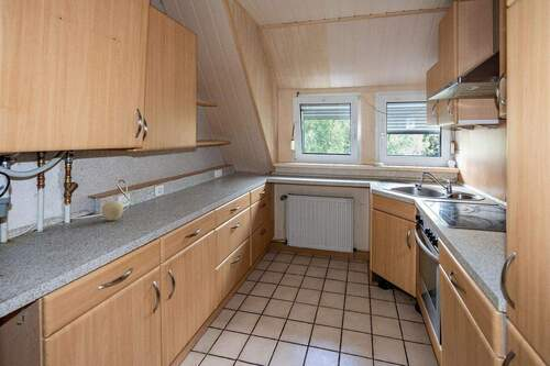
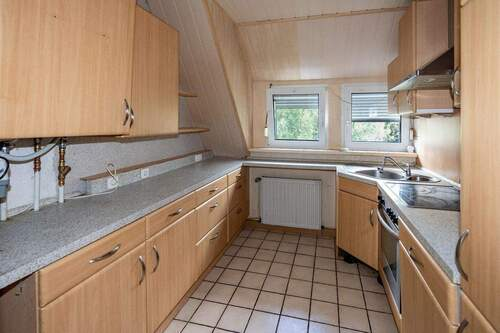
- fruit (112, 210)
